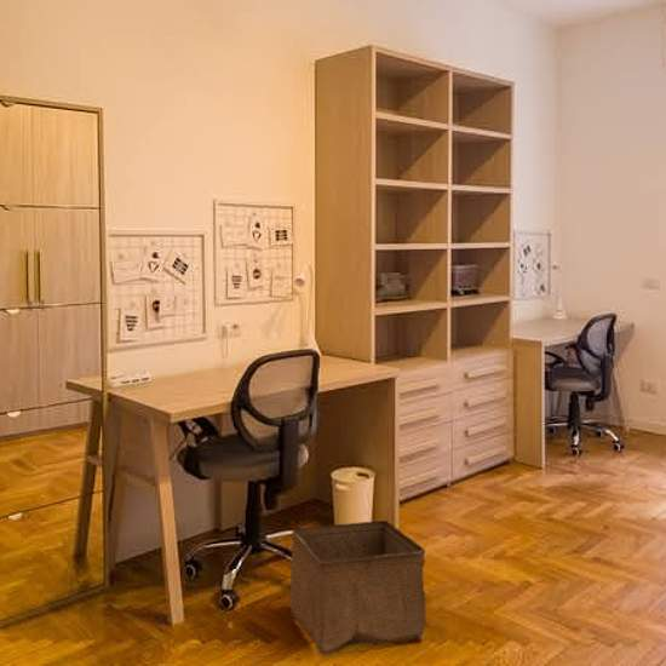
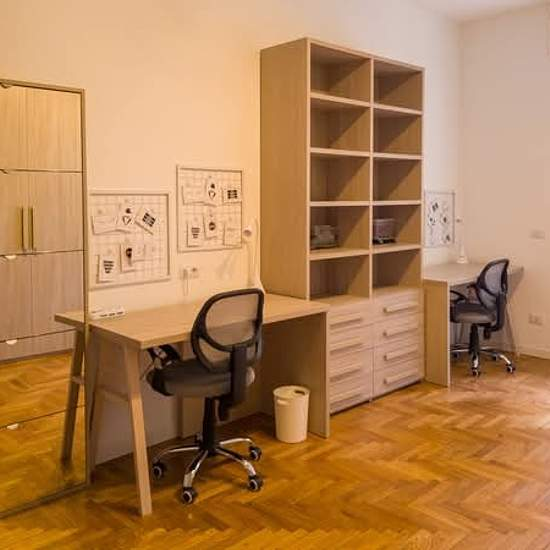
- storage bin (355, 581)
